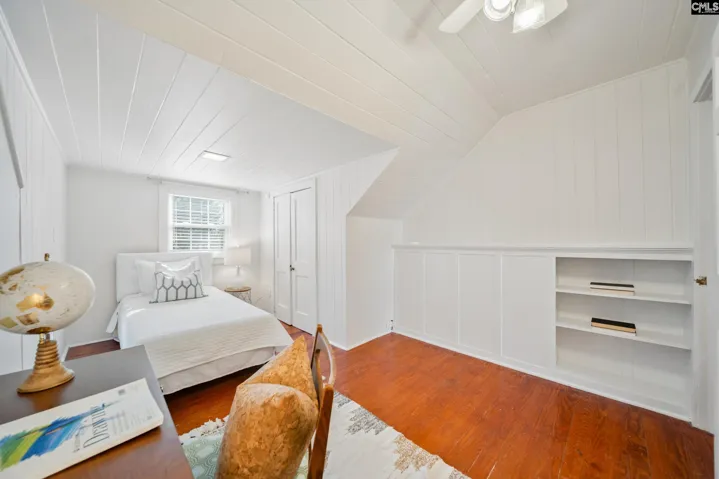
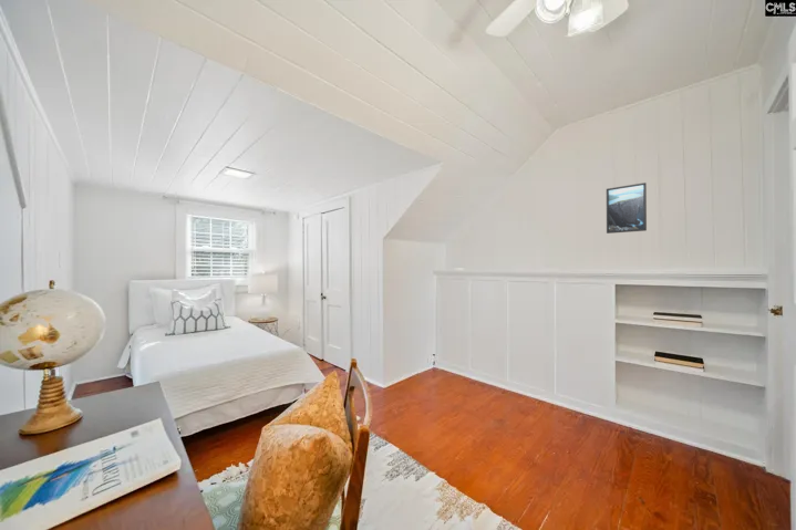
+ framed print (626, 208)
